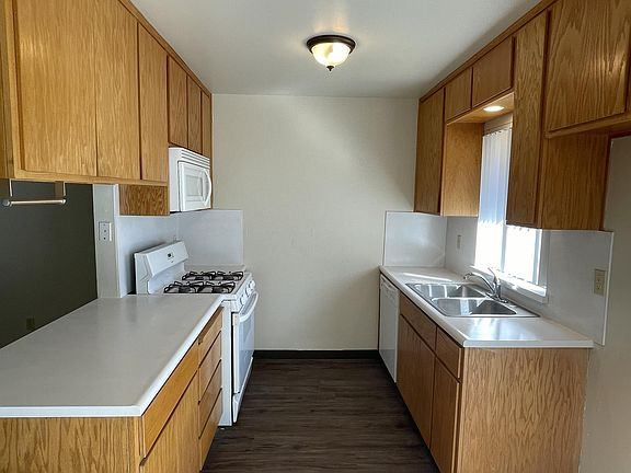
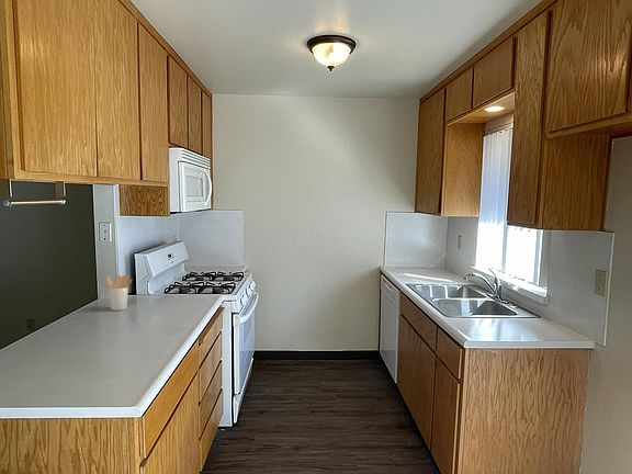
+ utensil holder (120, 291)
